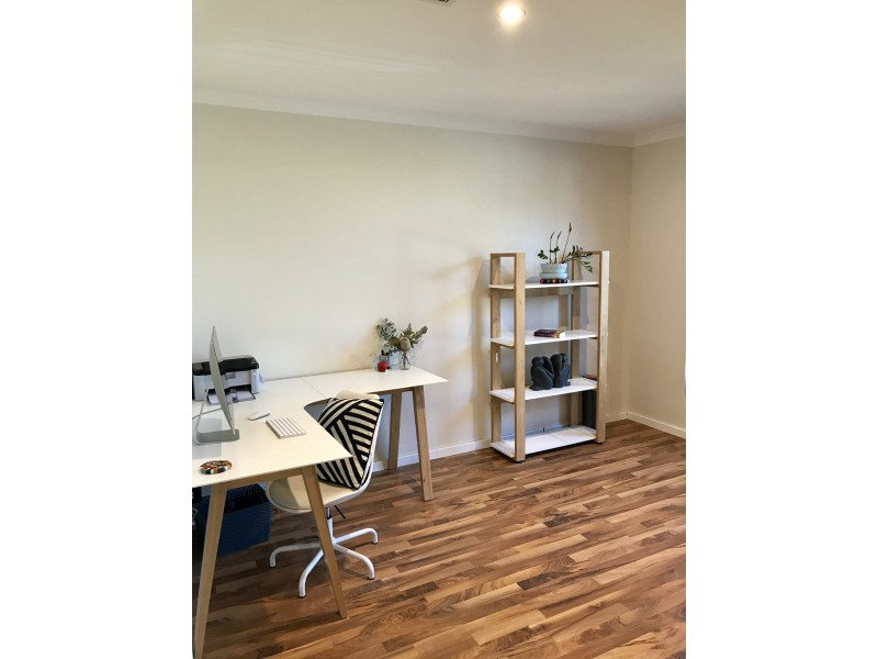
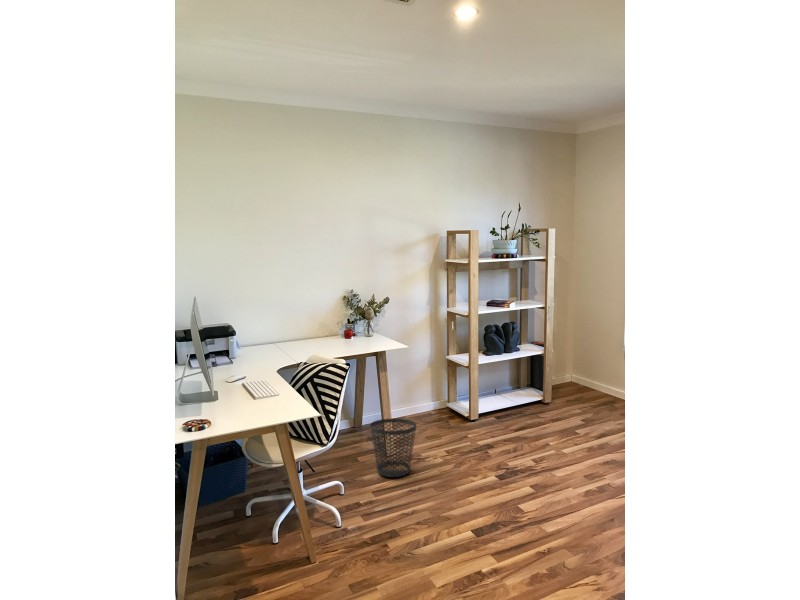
+ wastebasket (393, 448)
